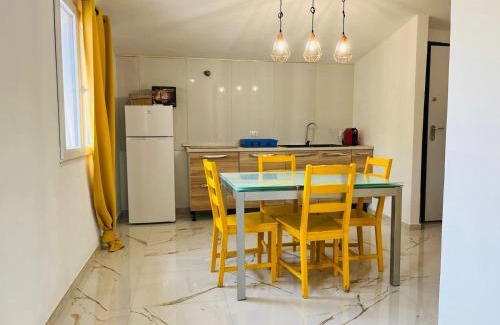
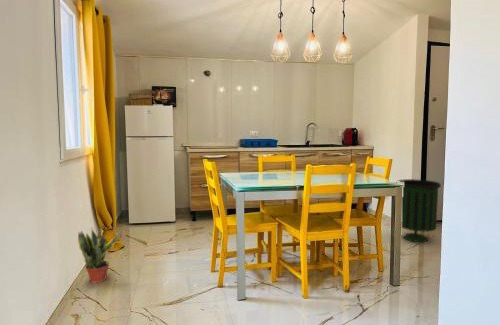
+ trash can (416, 210)
+ potted plant (100, 250)
